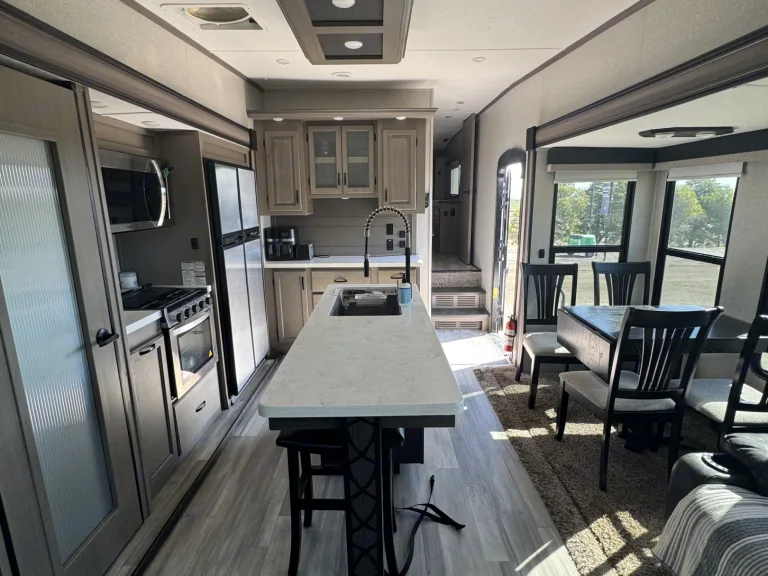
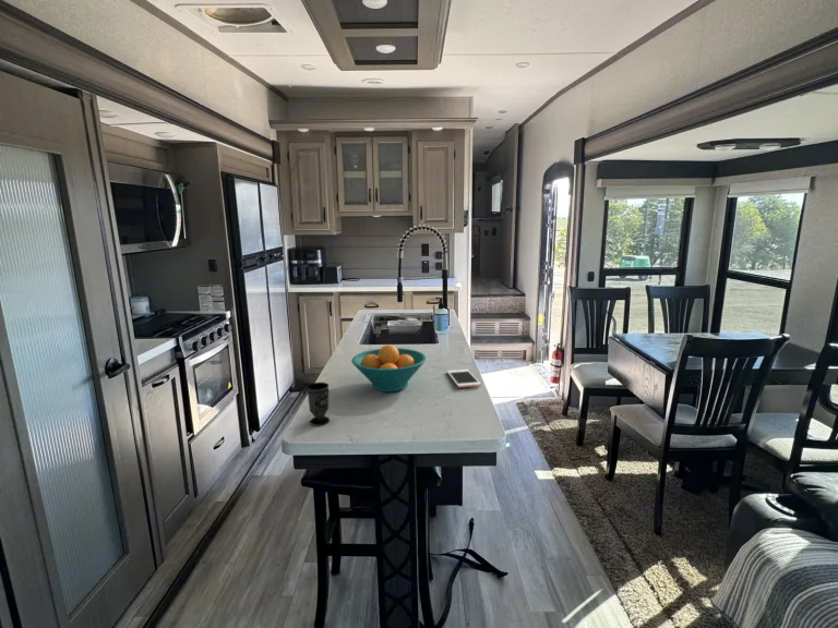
+ cup (319, 403)
+ fruit bowl (388, 365)
+ cell phone (463, 377)
